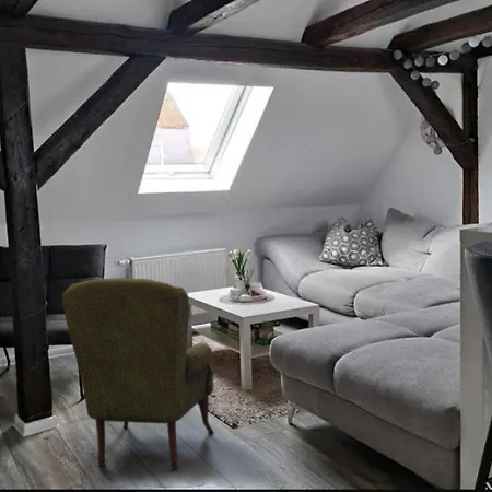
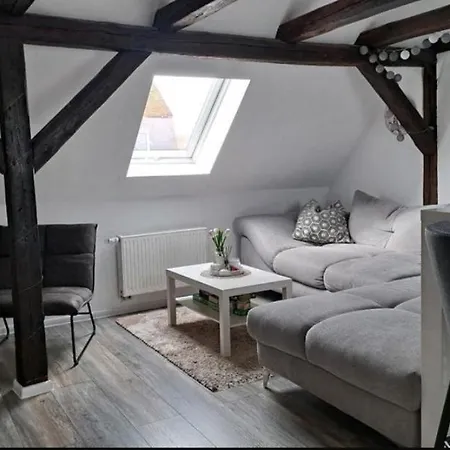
- armchair (147, 360)
